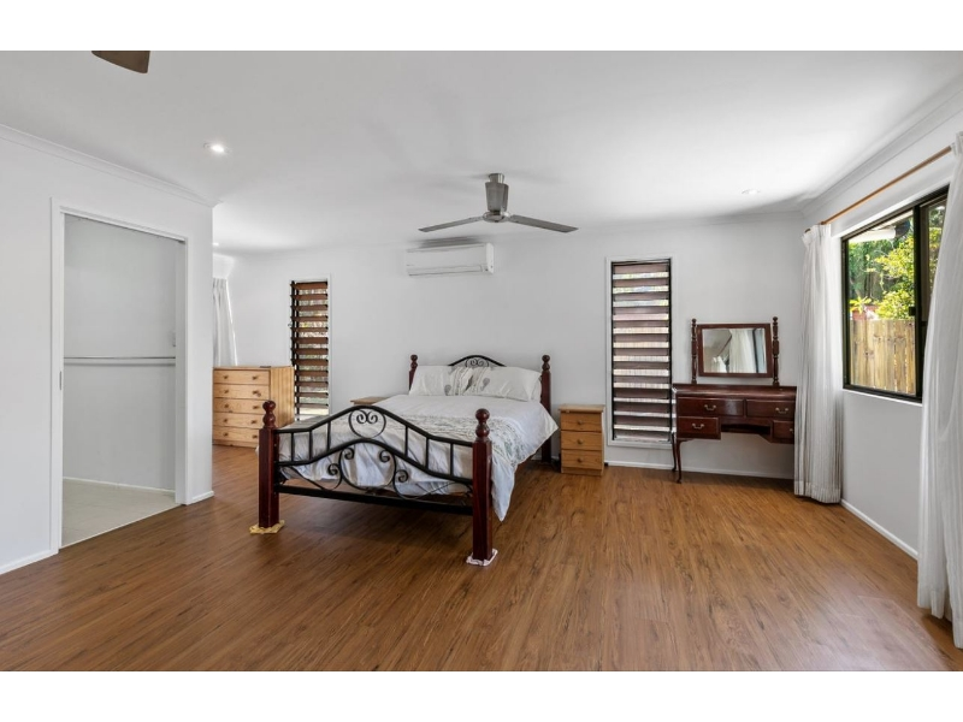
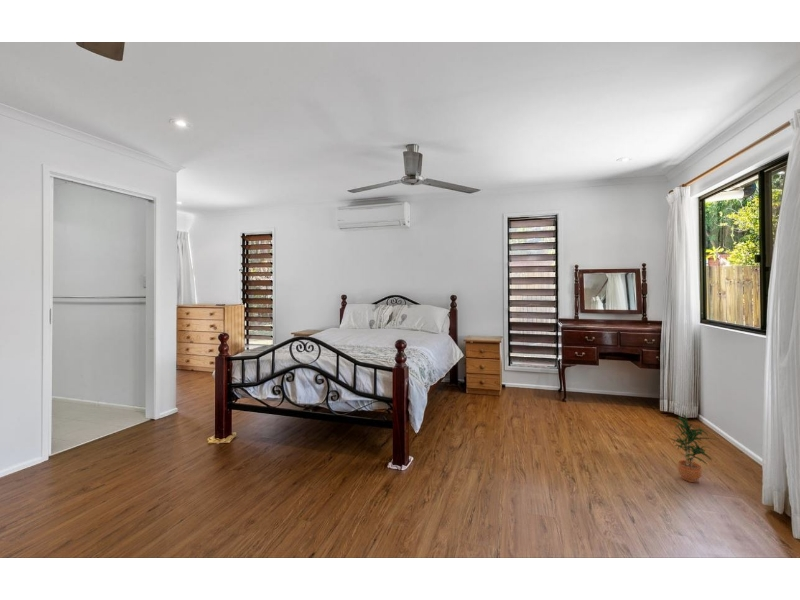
+ potted plant (690, 447)
